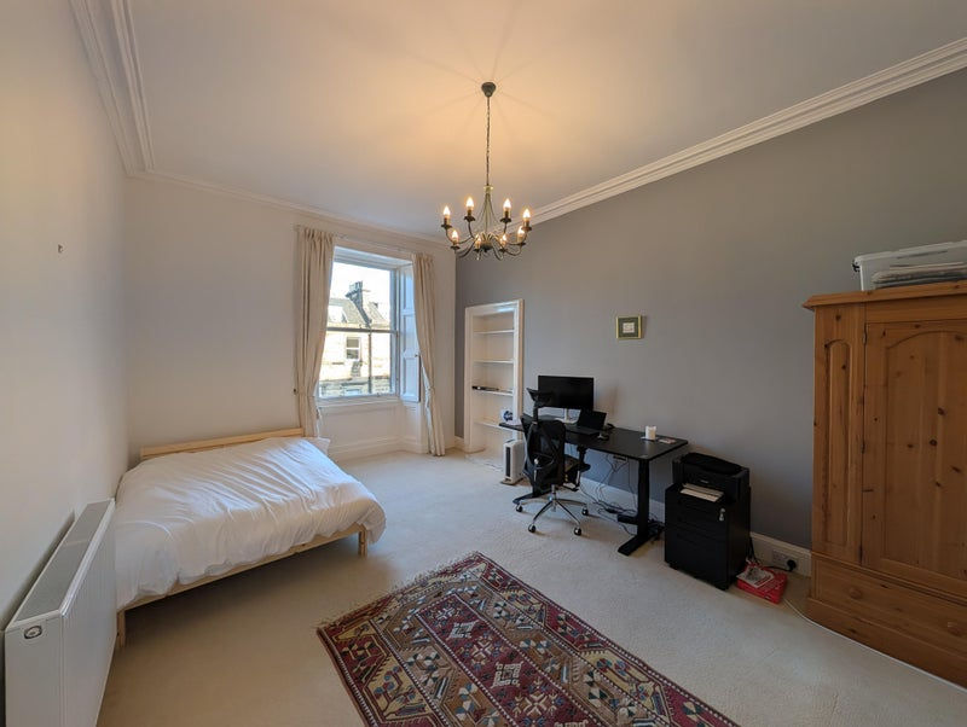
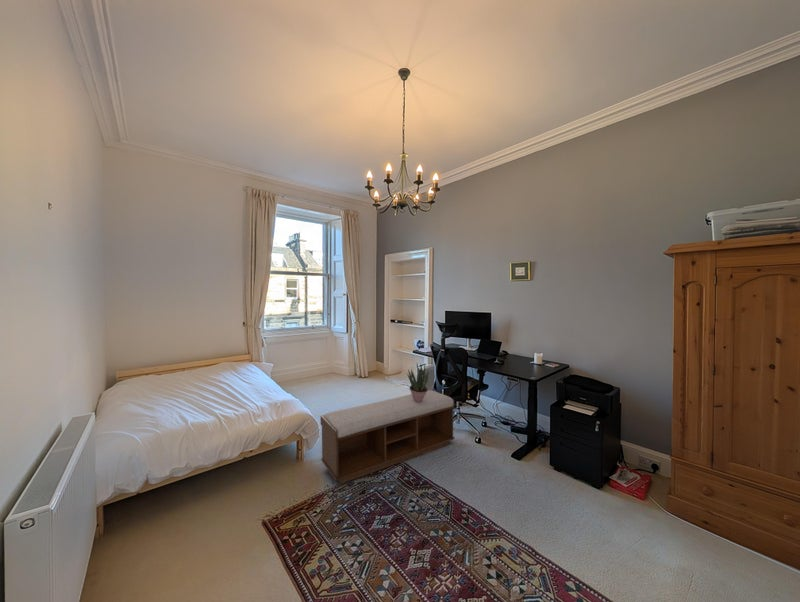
+ potted plant (415, 381)
+ bench (392, 429)
